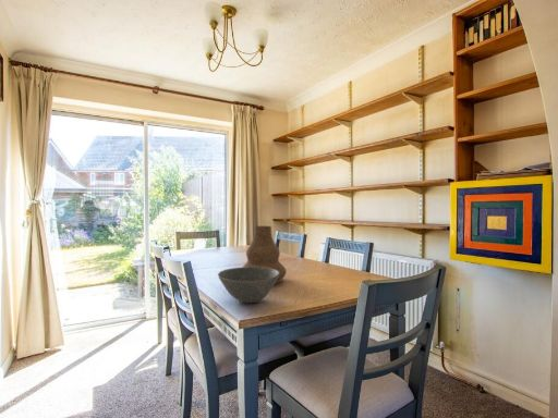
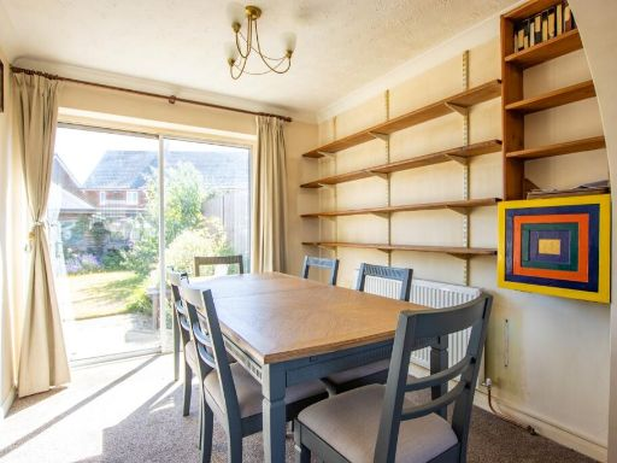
- vase (263, 254)
- bowl (248, 286)
